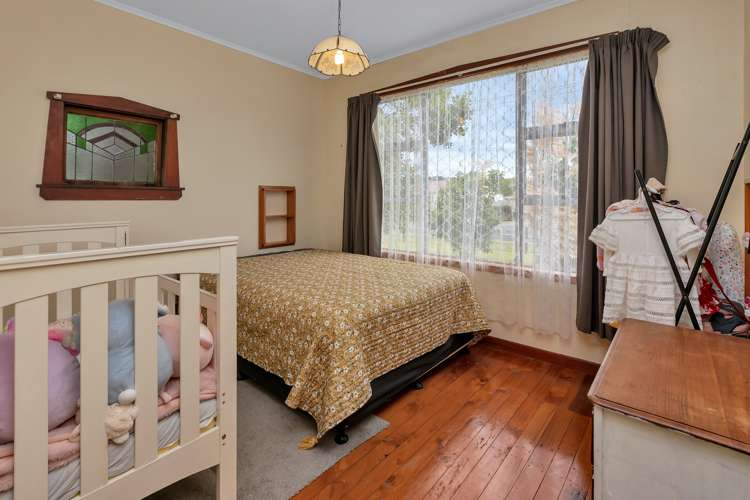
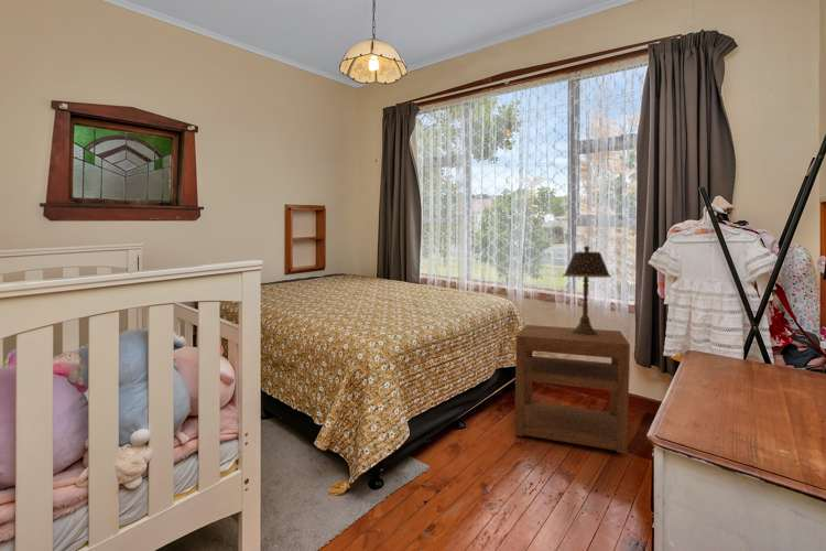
+ nightstand (569, 380)
+ table lamp (586, 289)
